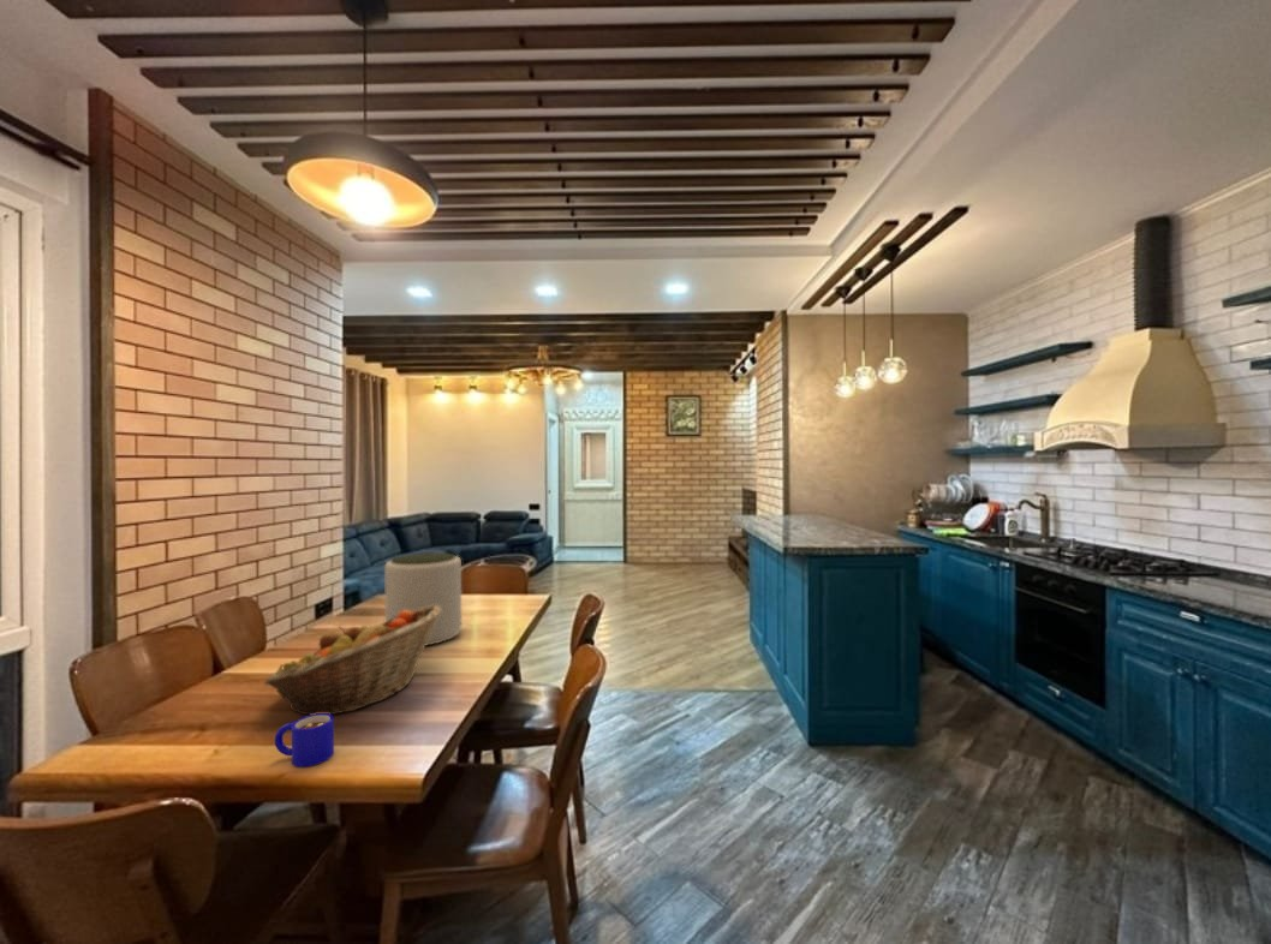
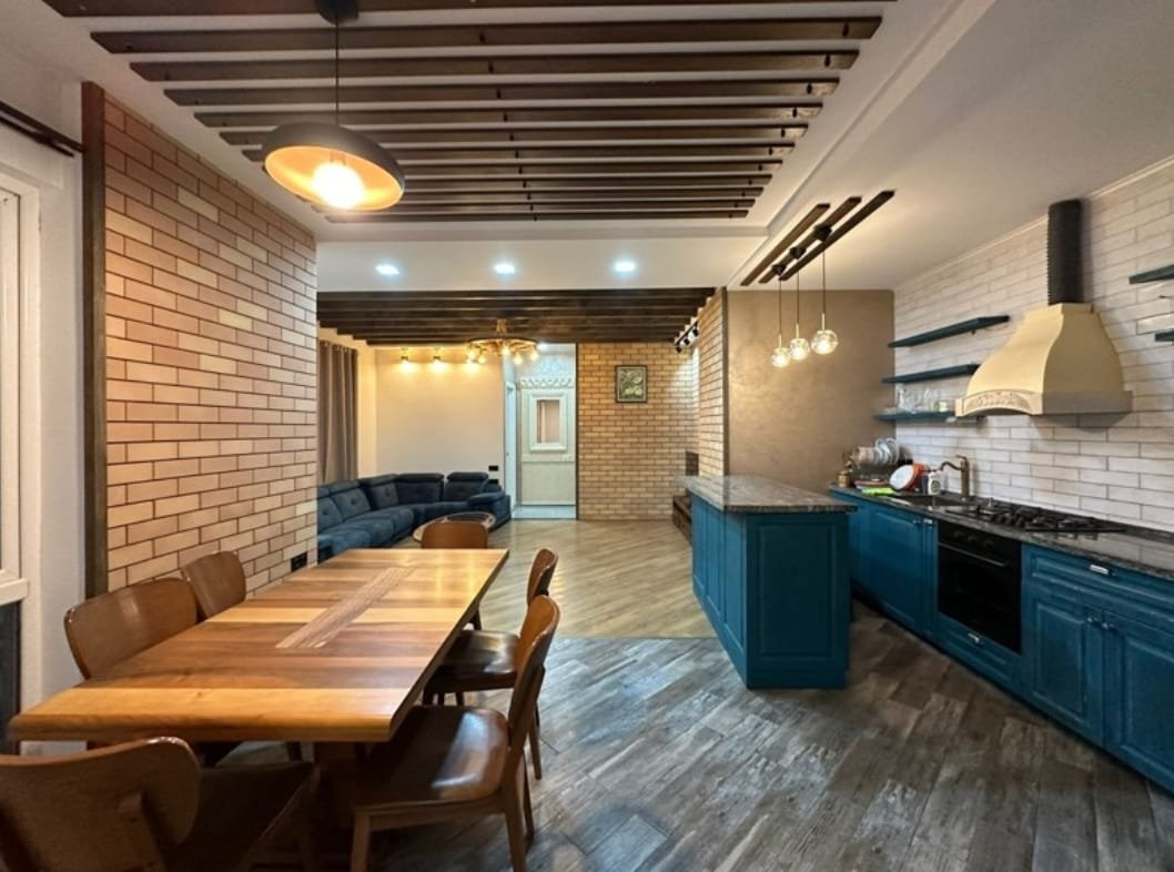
- plant pot (424, 597)
- fruit basket (363, 652)
- mug (303, 739)
